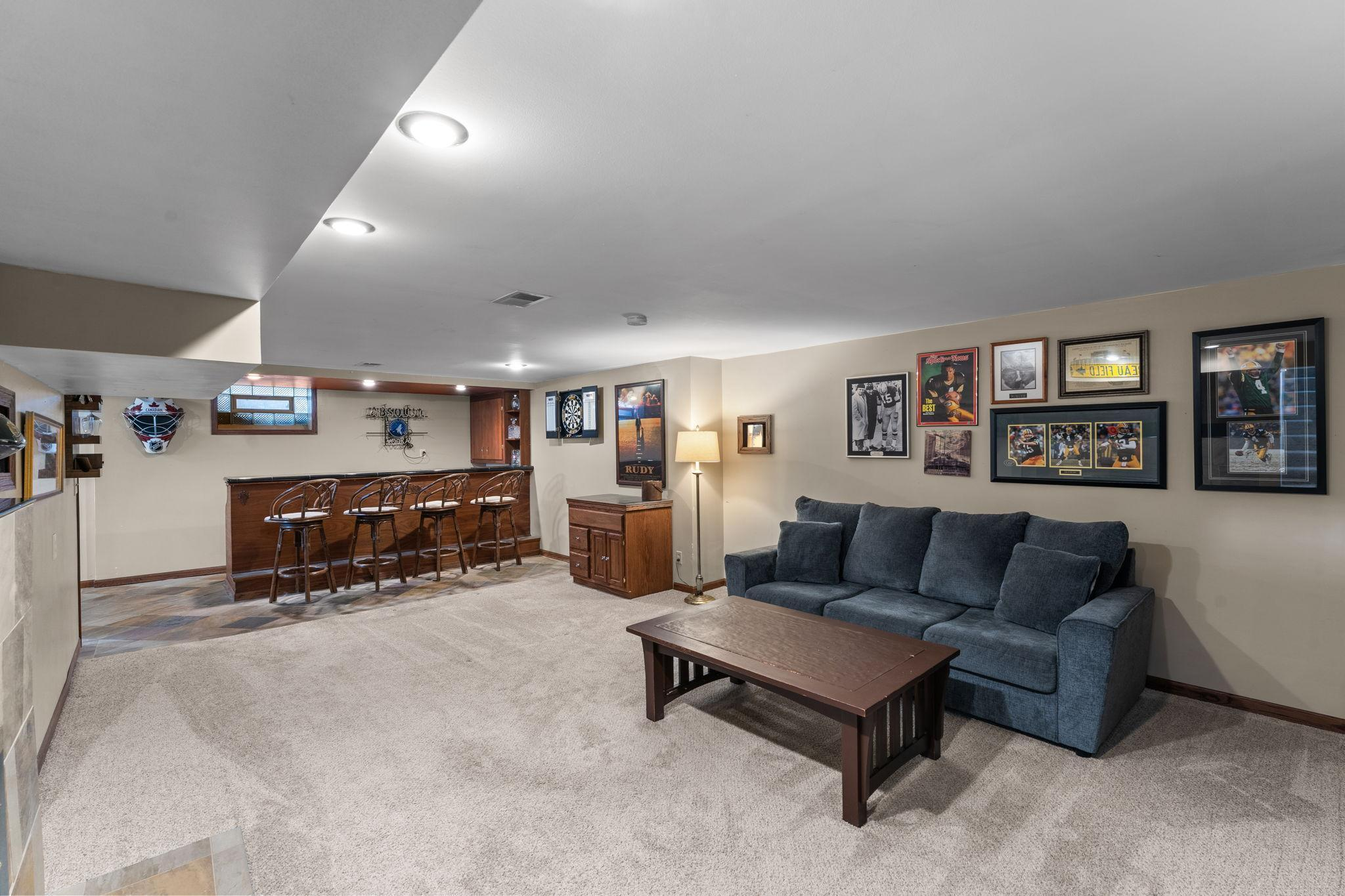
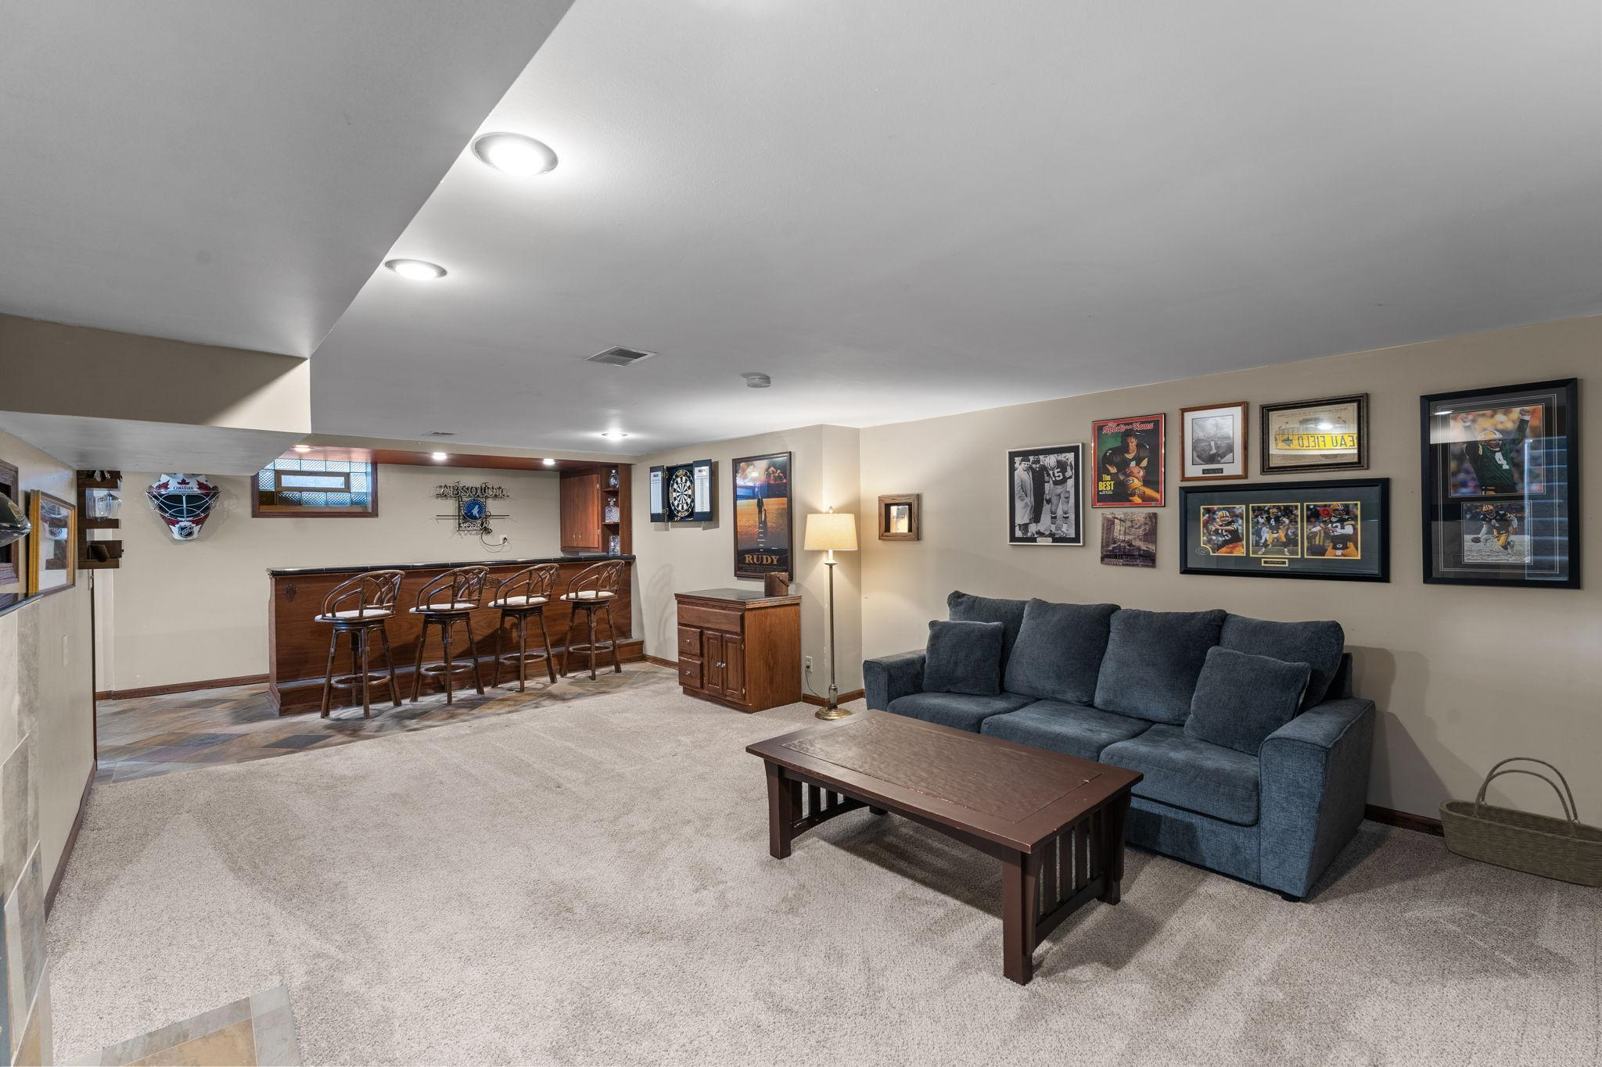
+ basket (1522, 813)
